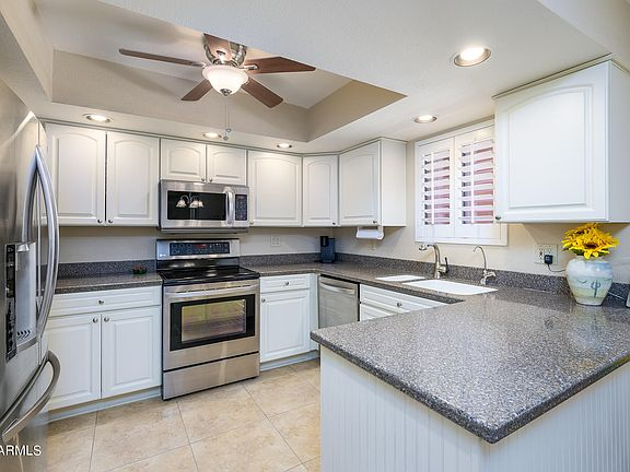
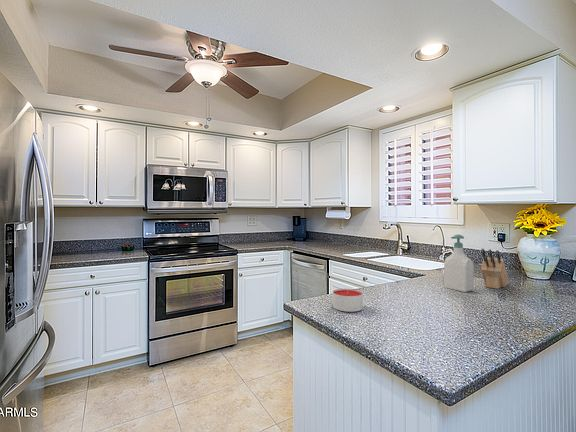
+ candle (347, 299)
+ knife block (494, 266)
+ soap bottle (457, 261)
